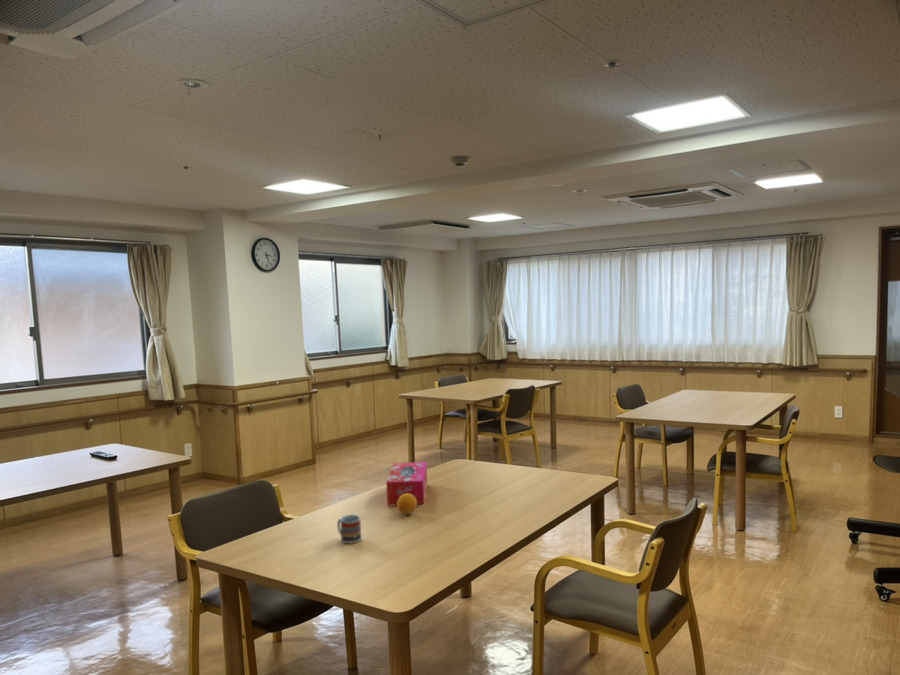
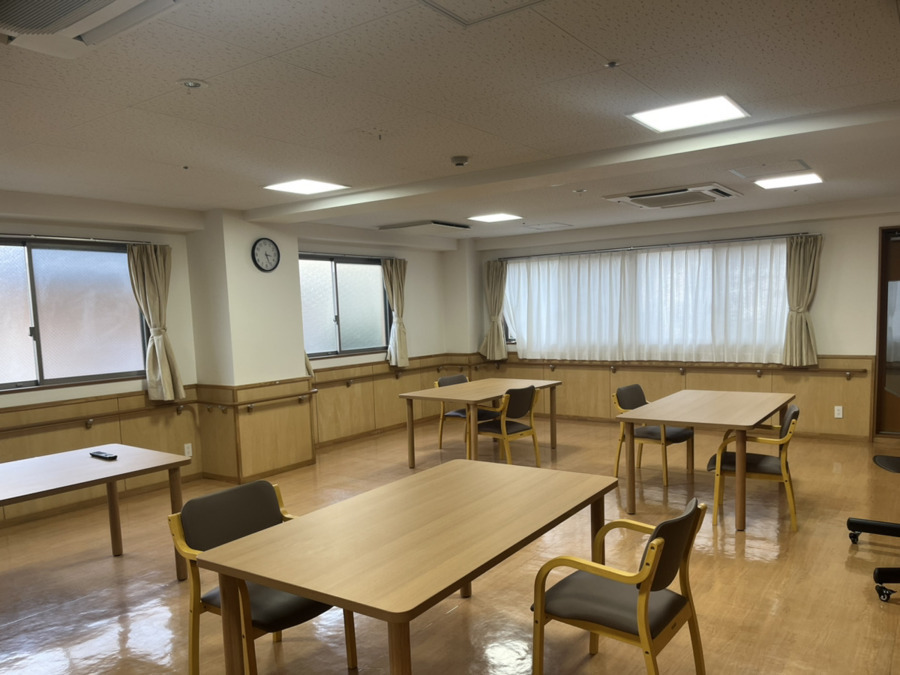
- tissue box (407, 482)
- fruit (407, 503)
- cup (347, 528)
